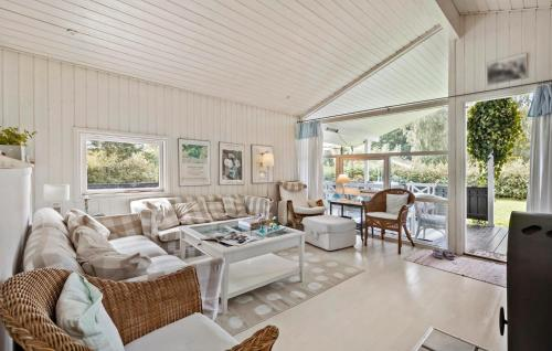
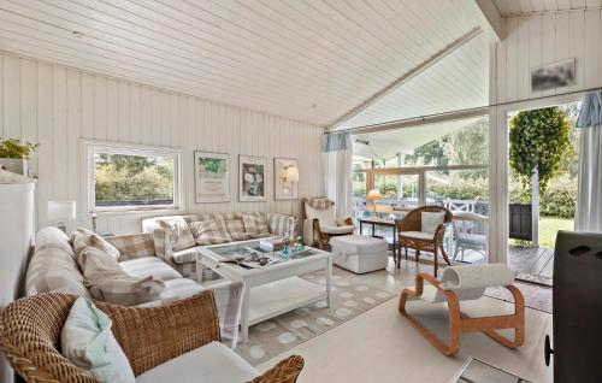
+ lounge chair (448, 290)
